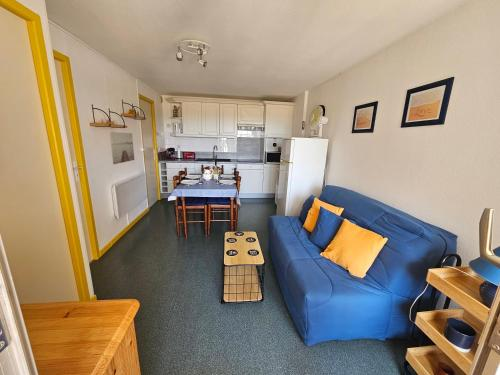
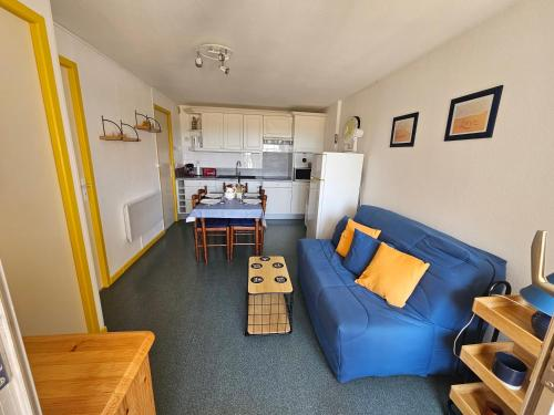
- wall art (123, 147)
